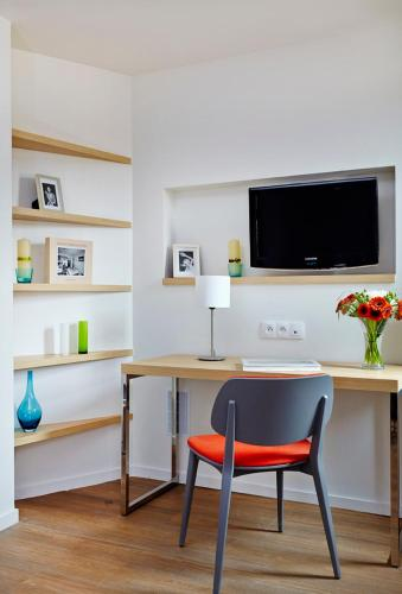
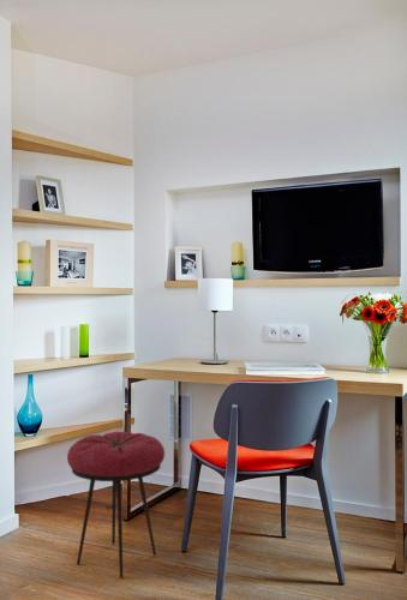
+ stool (116, 498)
